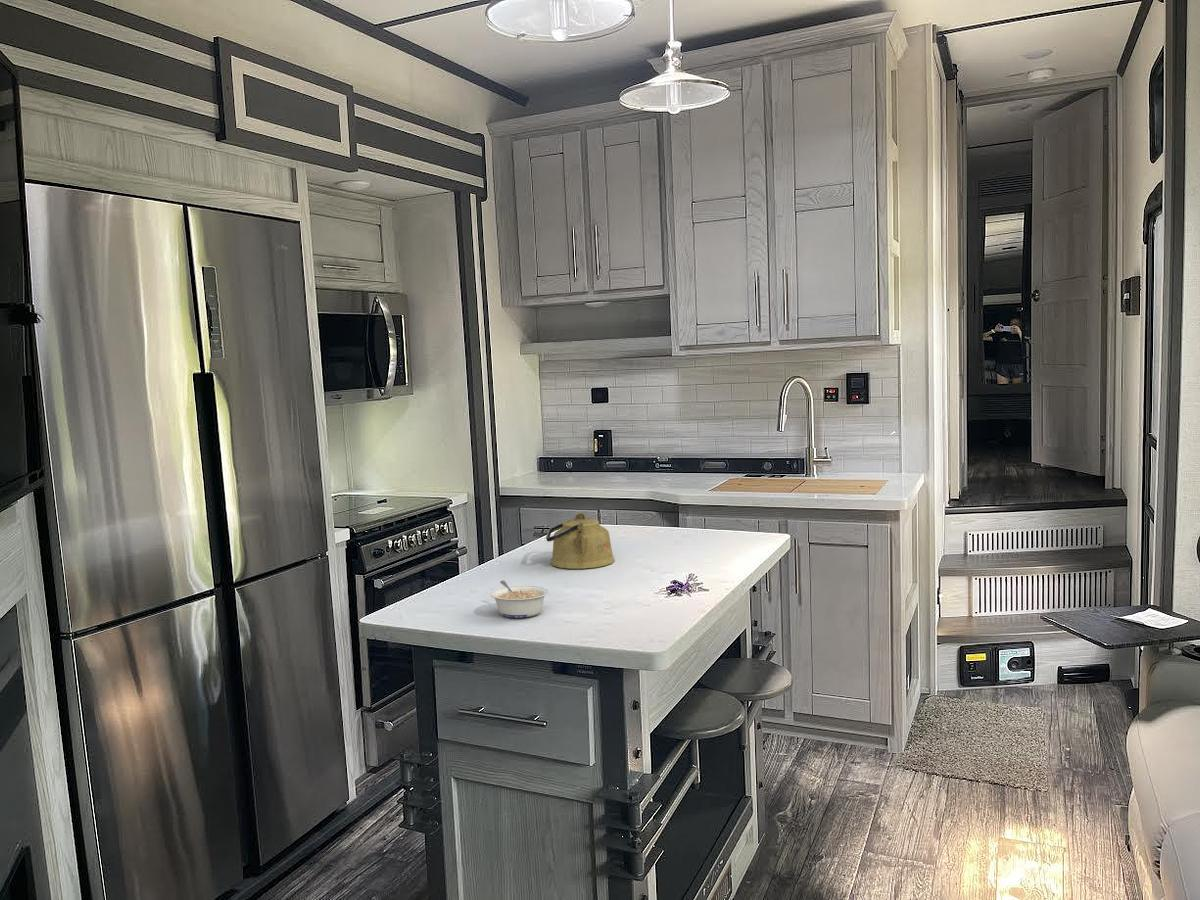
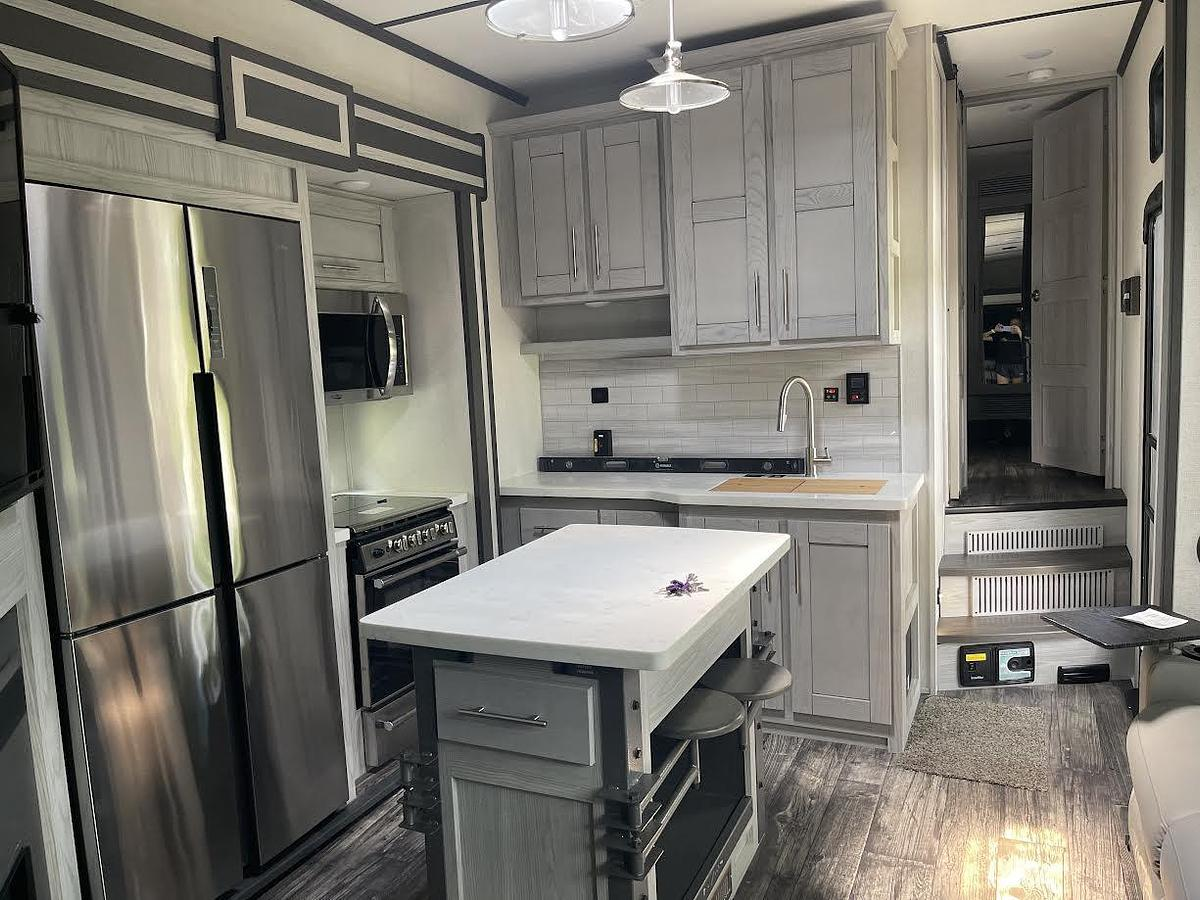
- kettle (580, 538)
- legume (517, 600)
